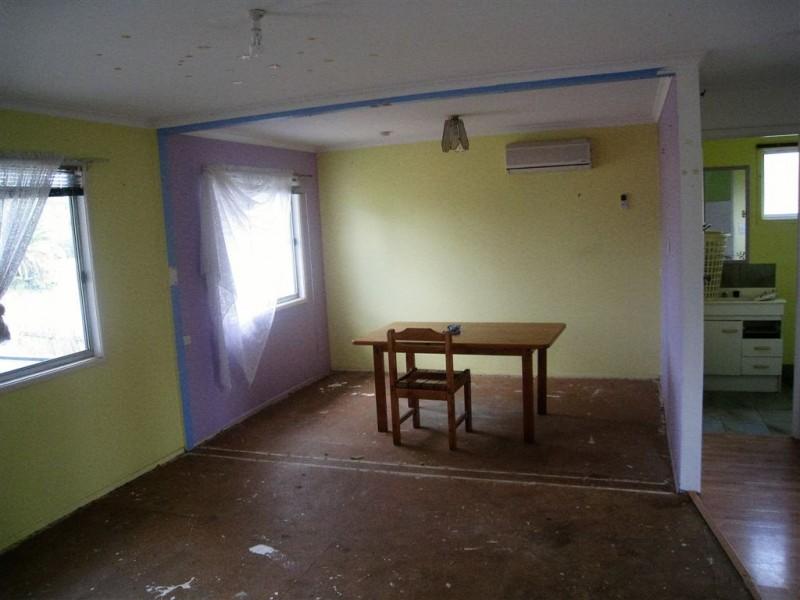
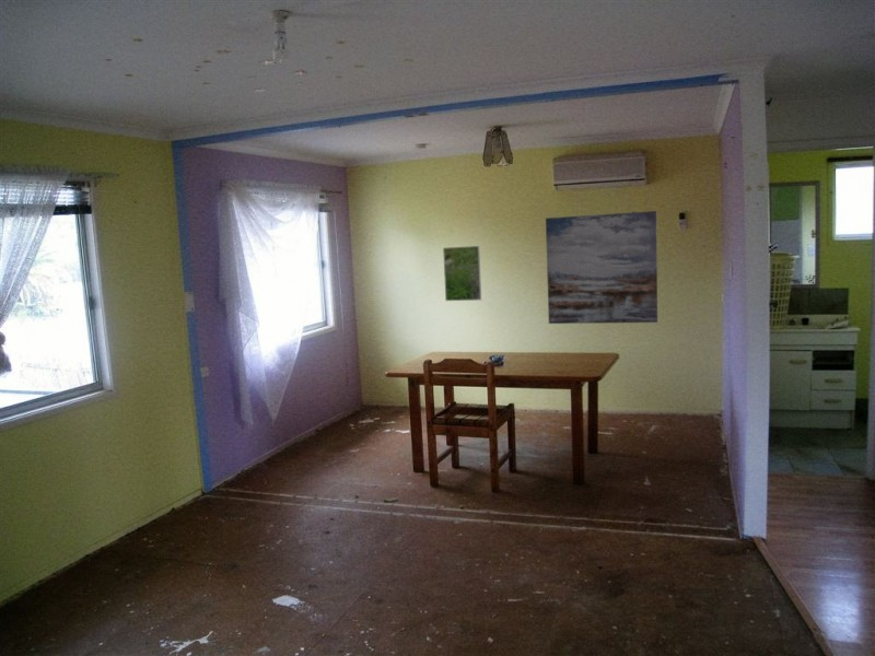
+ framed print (462, 273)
+ wall art (600, 269)
